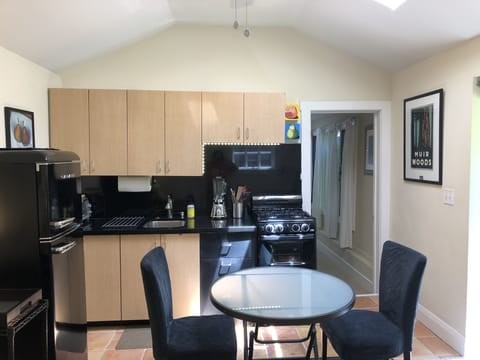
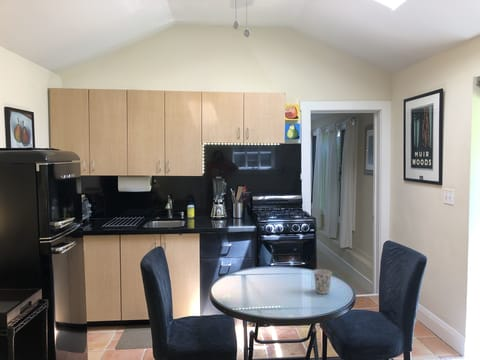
+ cup (322, 281)
